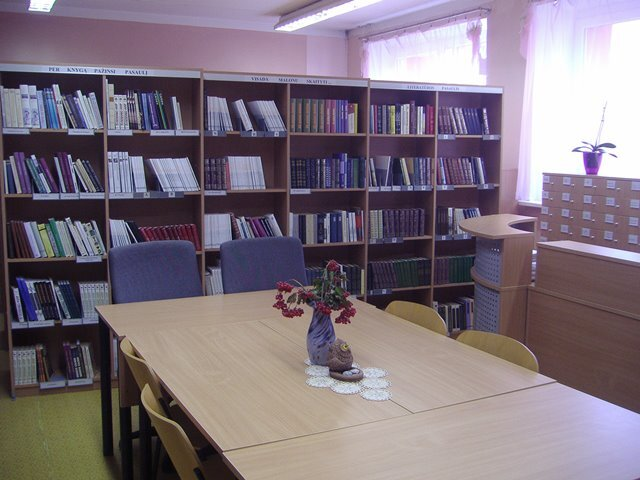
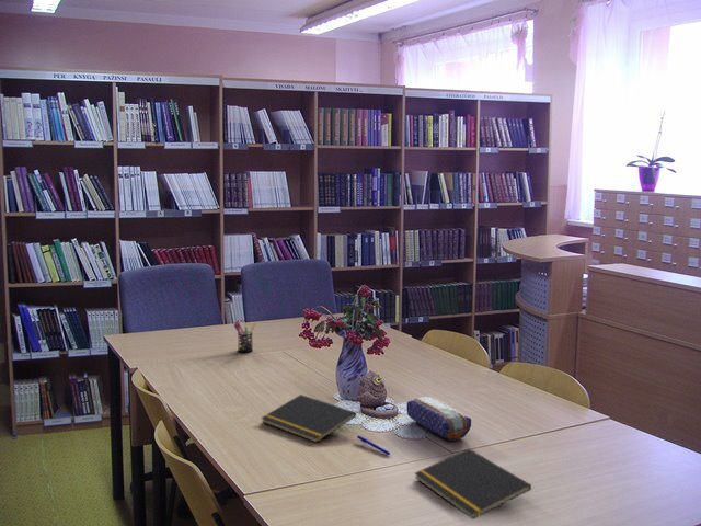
+ pencil case (437, 415)
+ notepad (308, 416)
+ notepad (470, 481)
+ pen holder (244, 335)
+ pen (374, 445)
